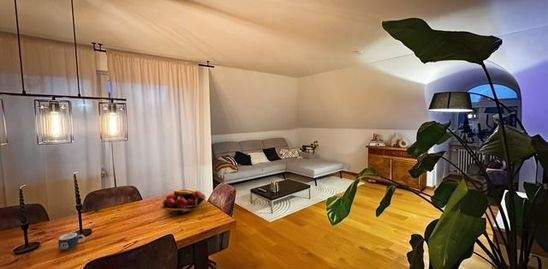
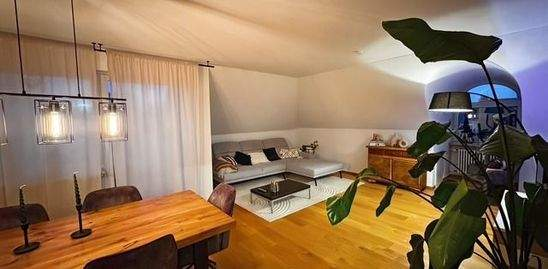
- mug (72, 241)
- fruit basket (183, 199)
